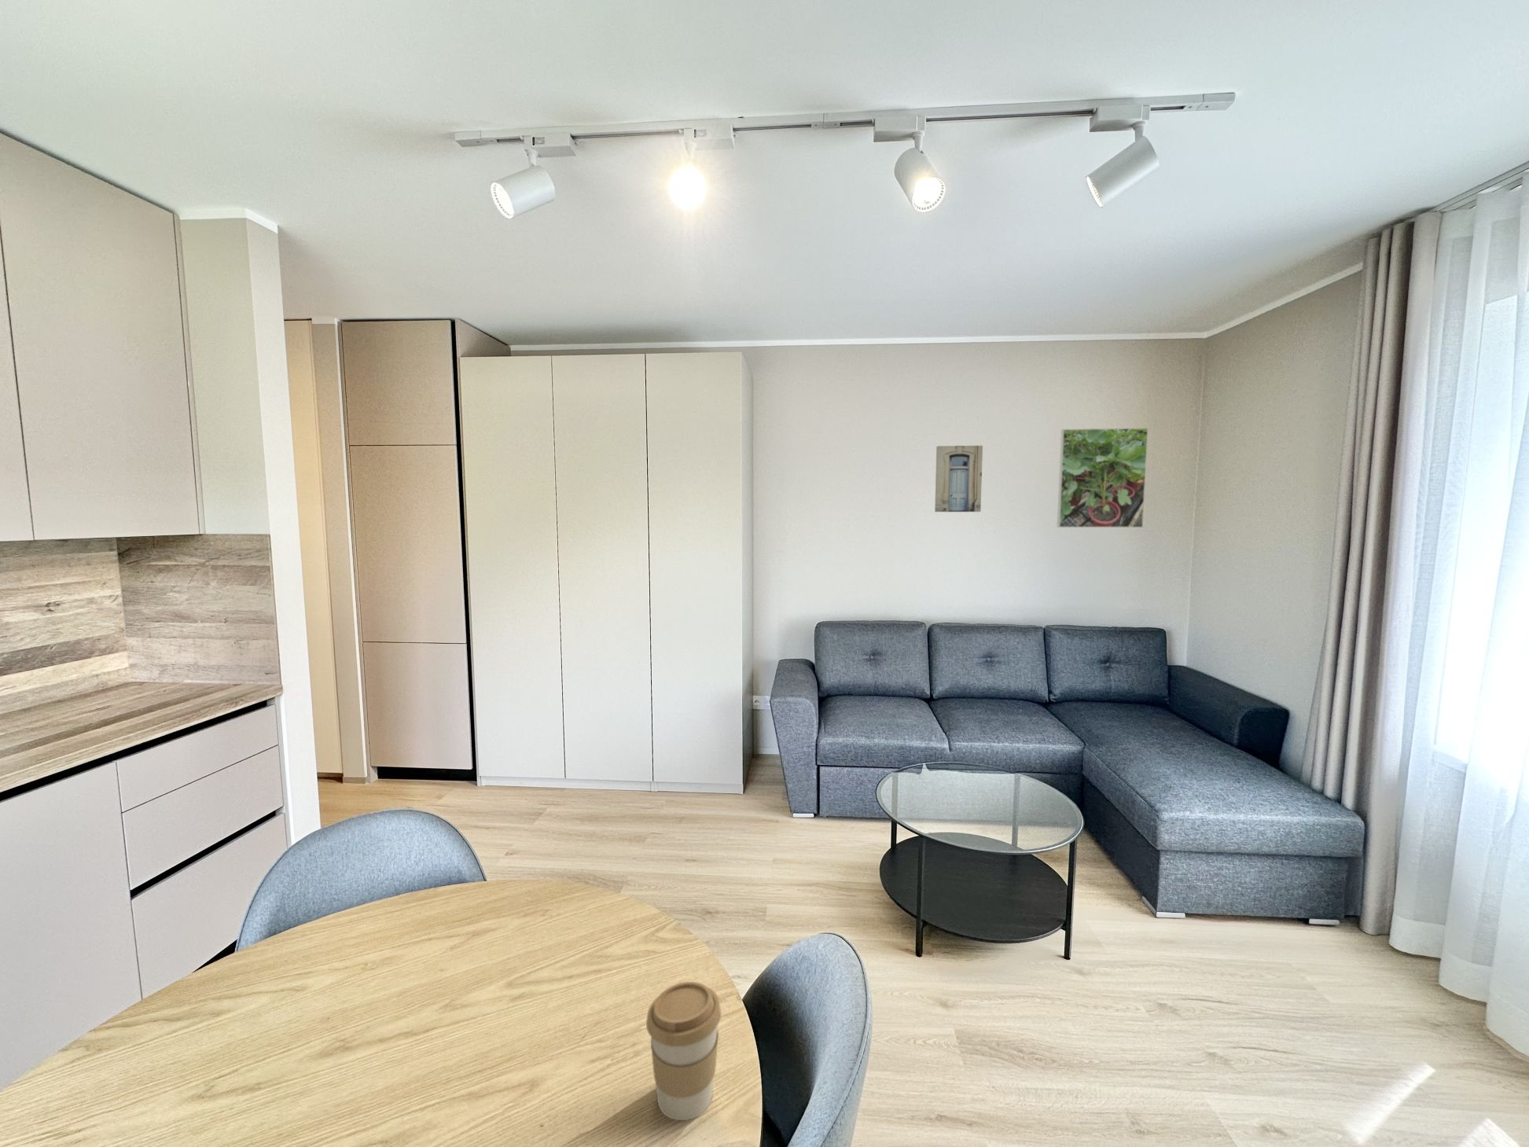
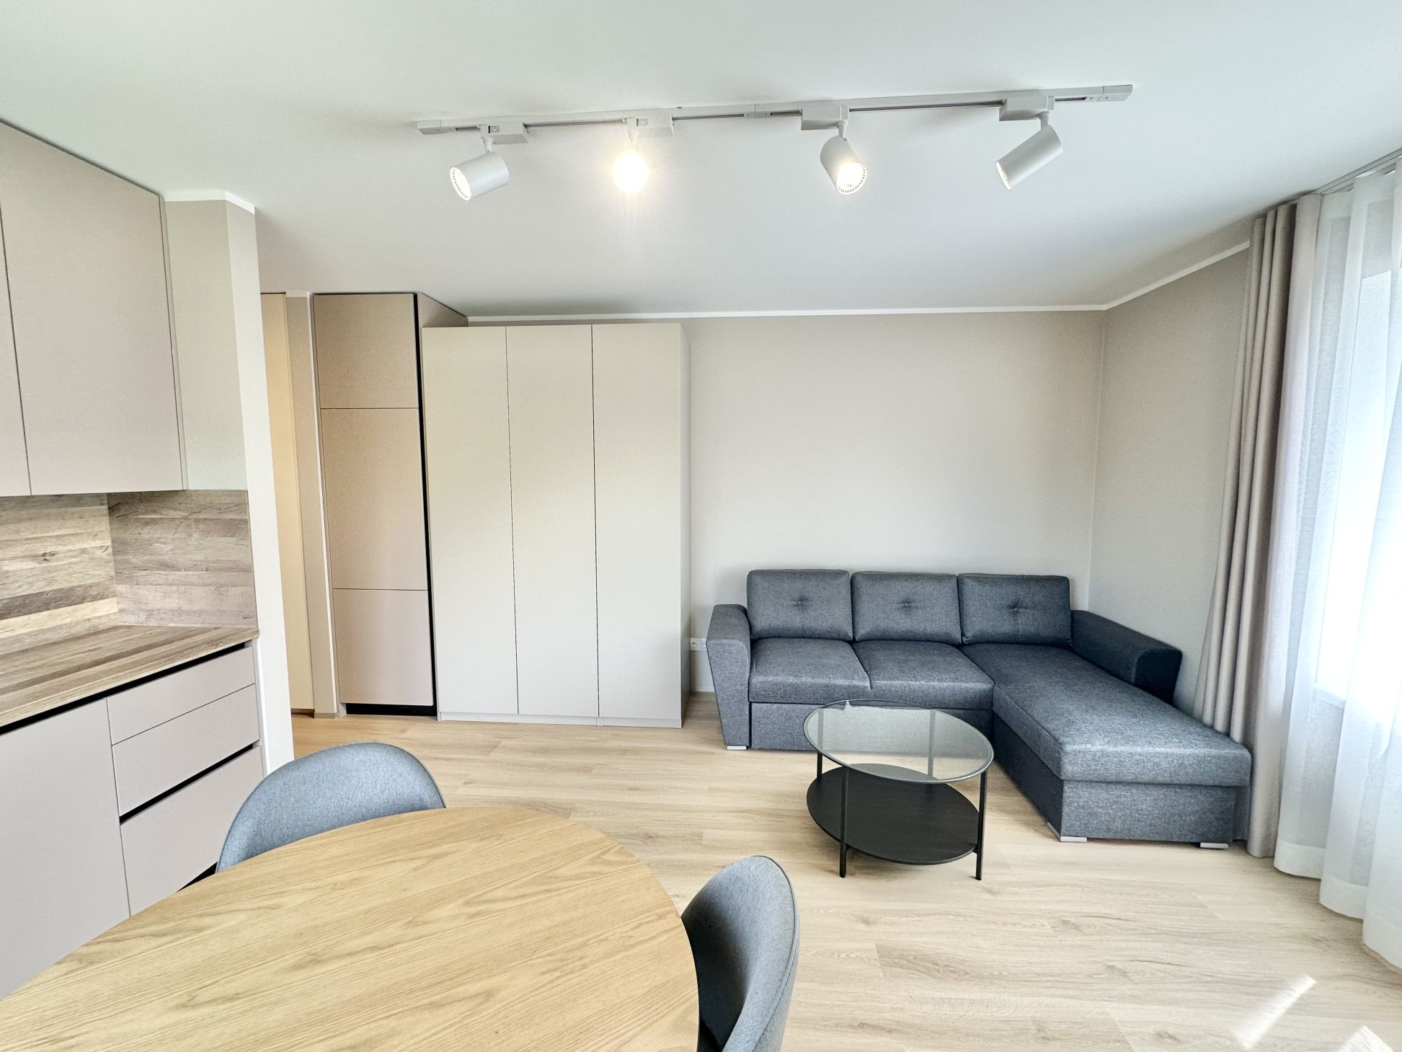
- coffee cup (684, 1046)
- wall art (958, 478)
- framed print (1101, 478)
